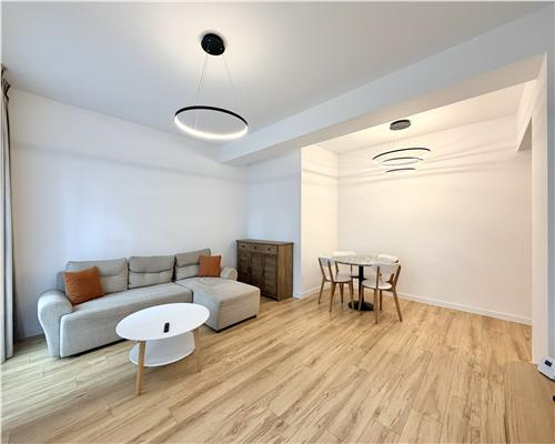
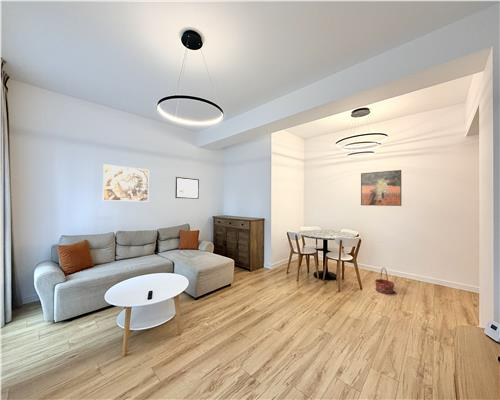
+ basket (384, 280)
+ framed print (127, 184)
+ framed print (380, 188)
+ wall art (187, 188)
